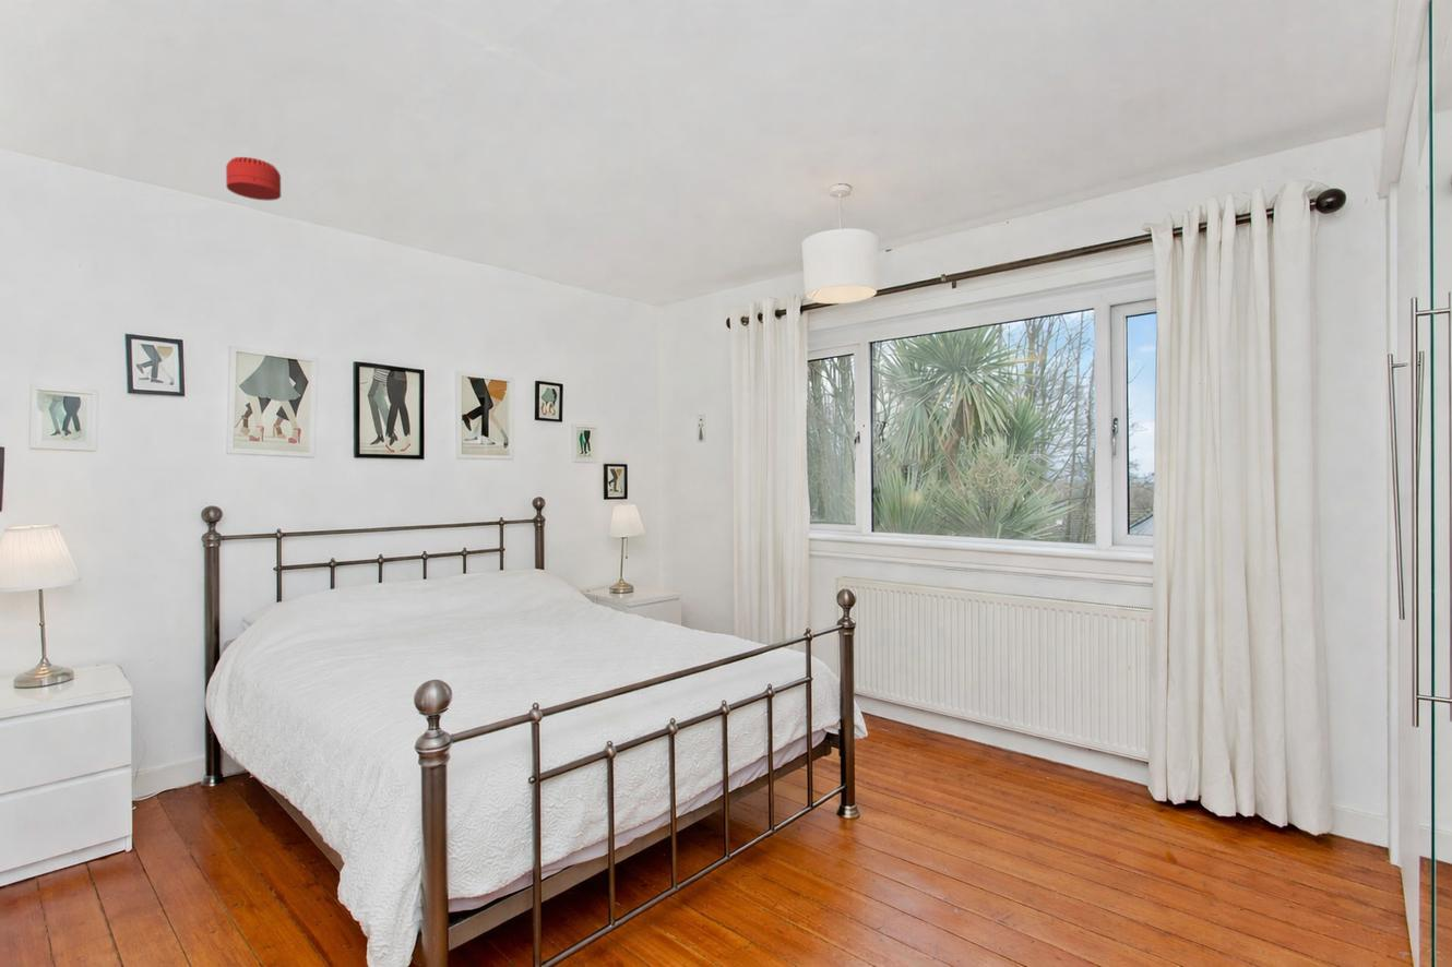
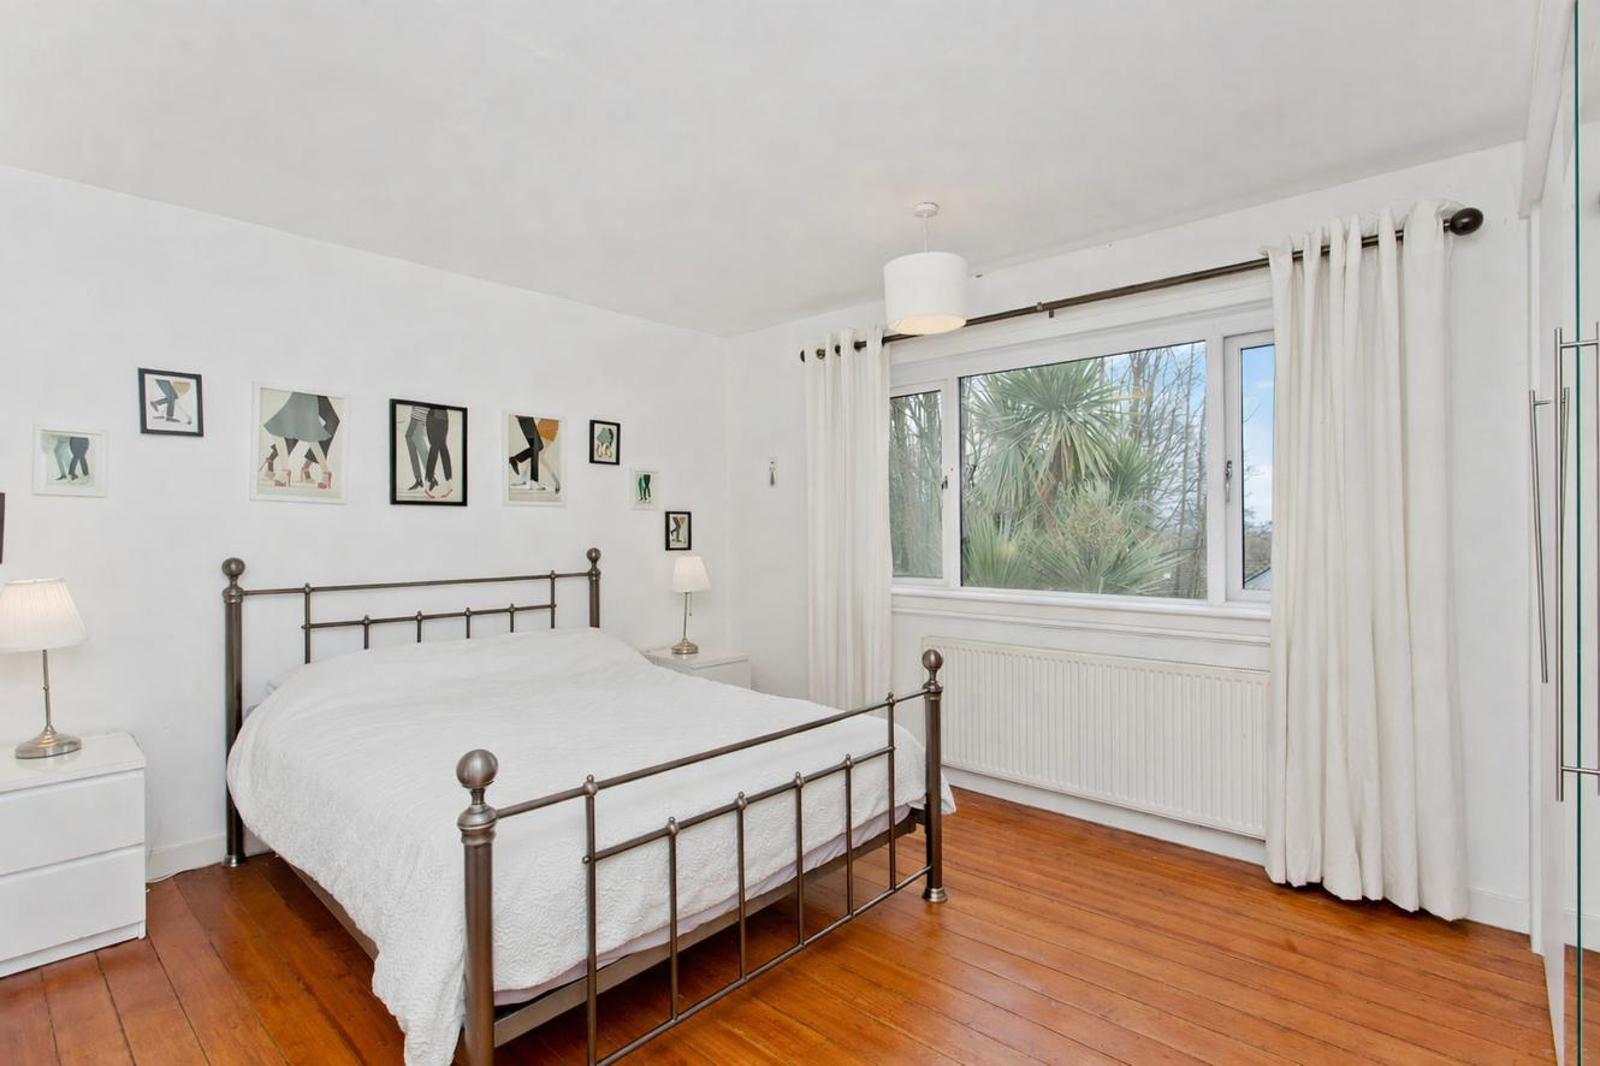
- smoke detector (253, 178)
